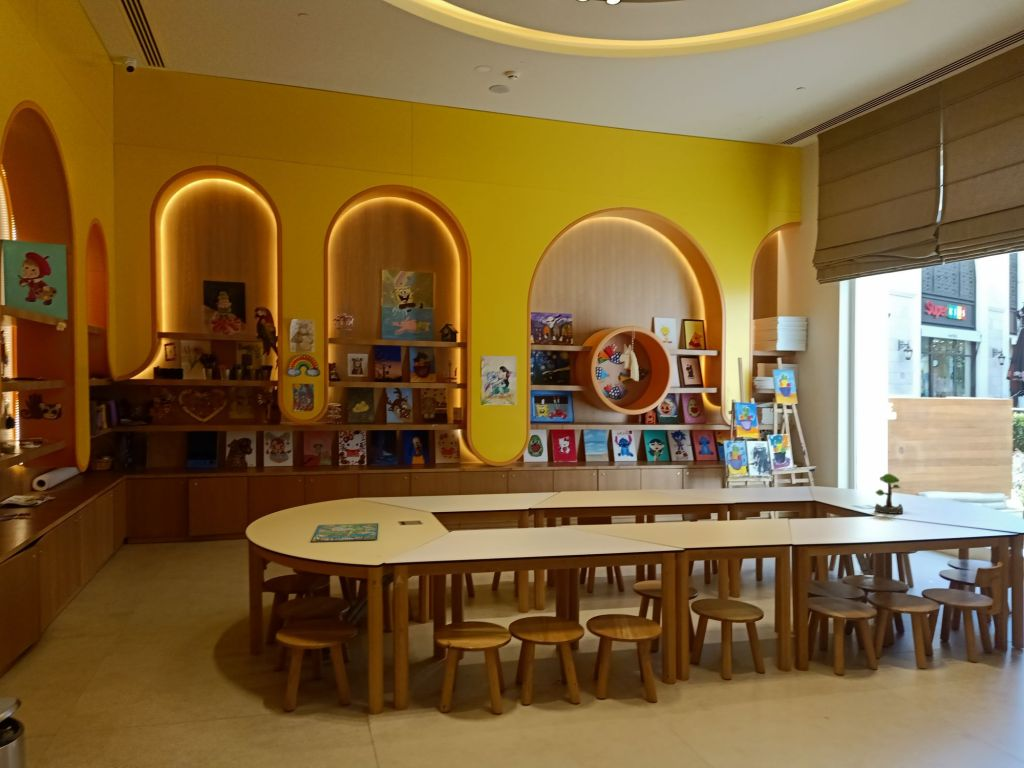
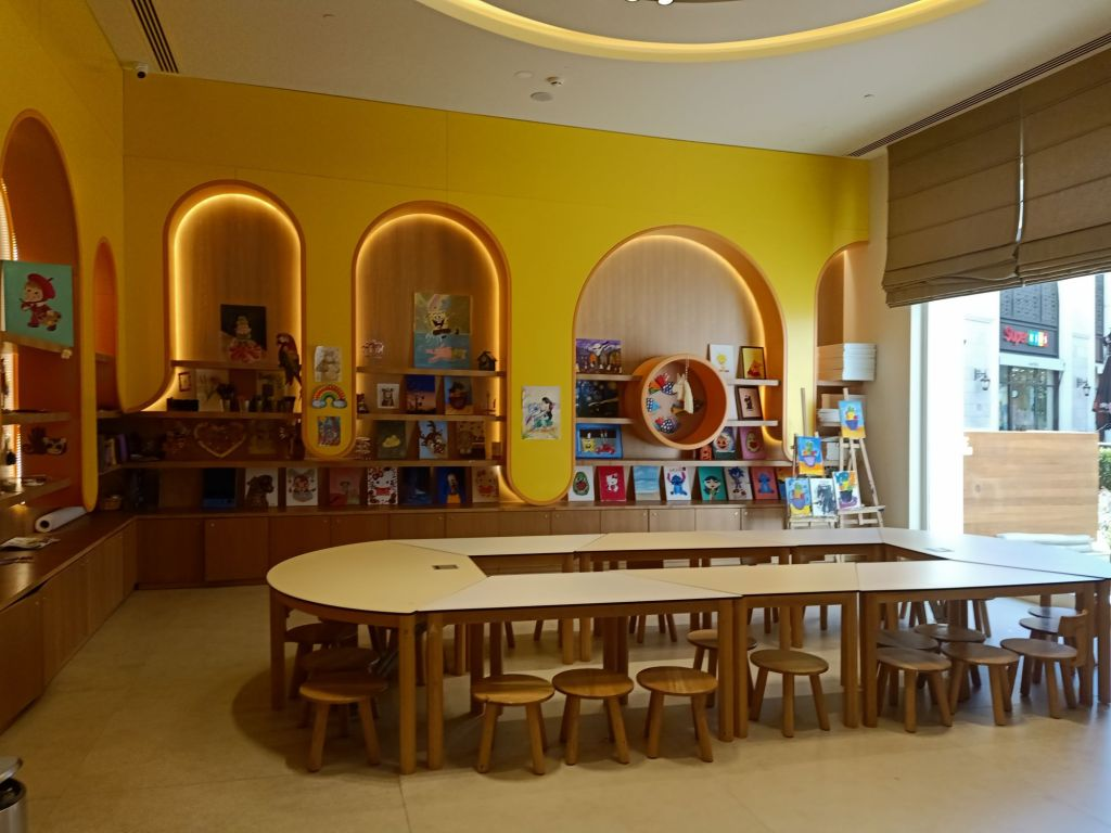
- board game (346, 531)
- plant (888, 492)
